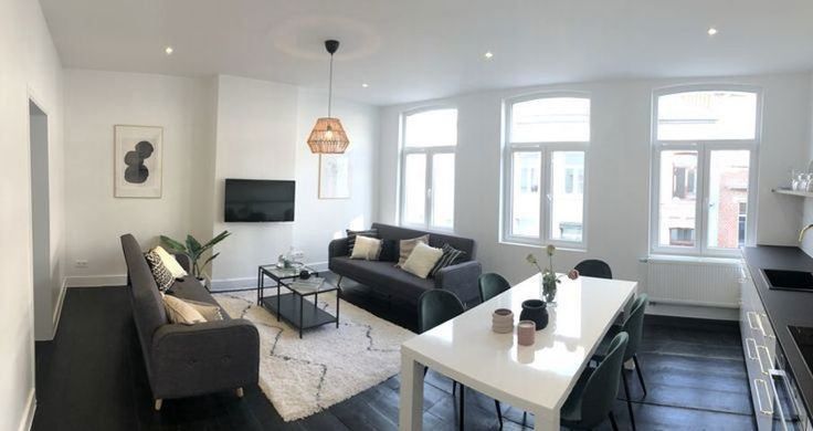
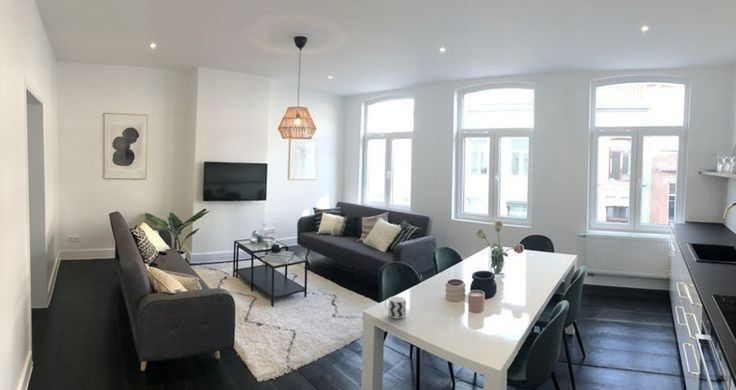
+ cup (394, 306)
